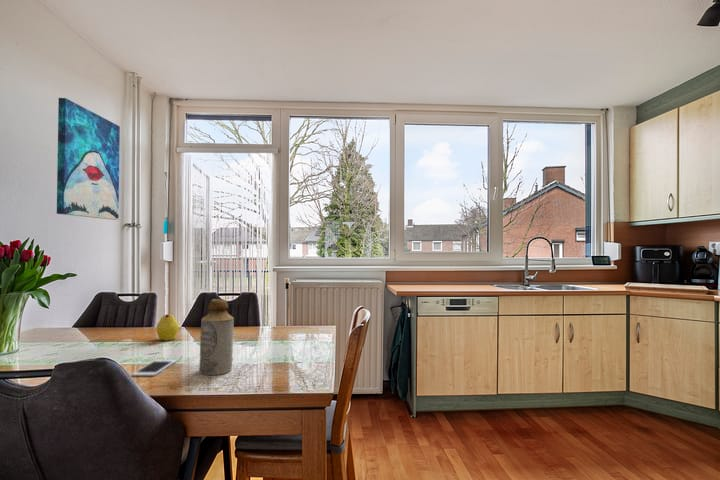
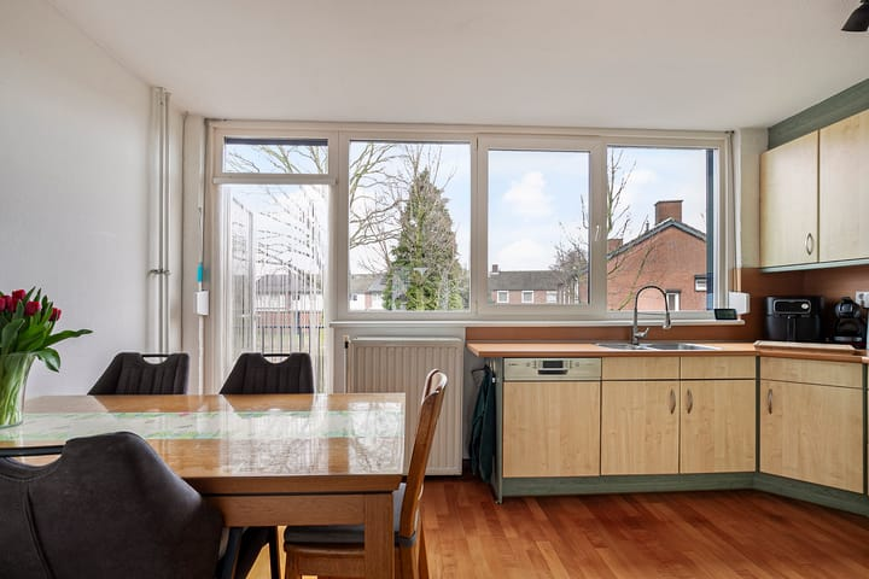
- wall art (91, 165)
- cell phone (155, 367)
- bottle (216, 334)
- fruit (167, 326)
